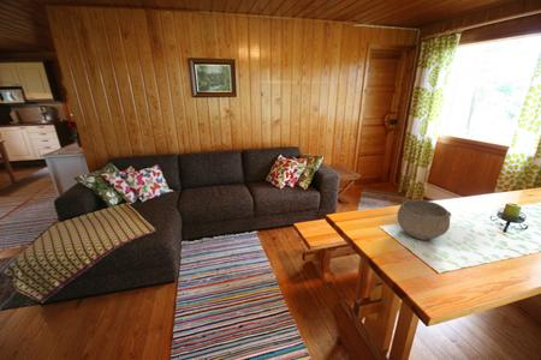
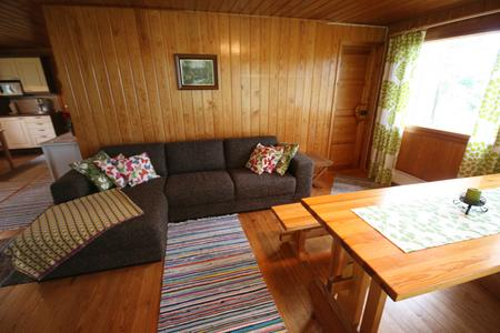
- bowl (421, 220)
